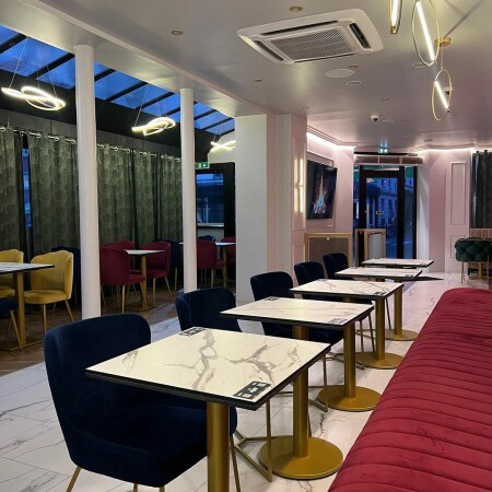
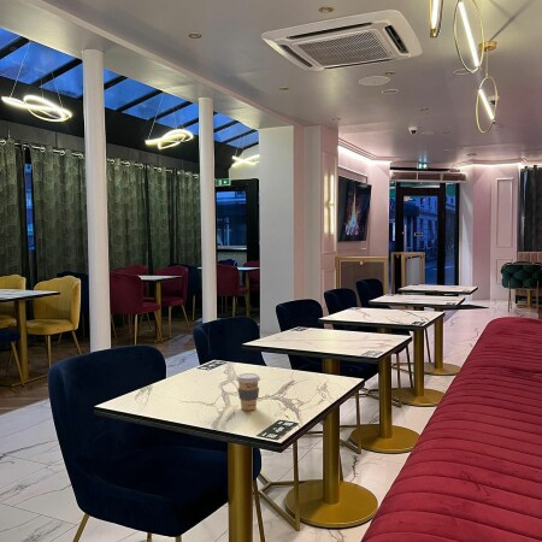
+ coffee cup (248, 391)
